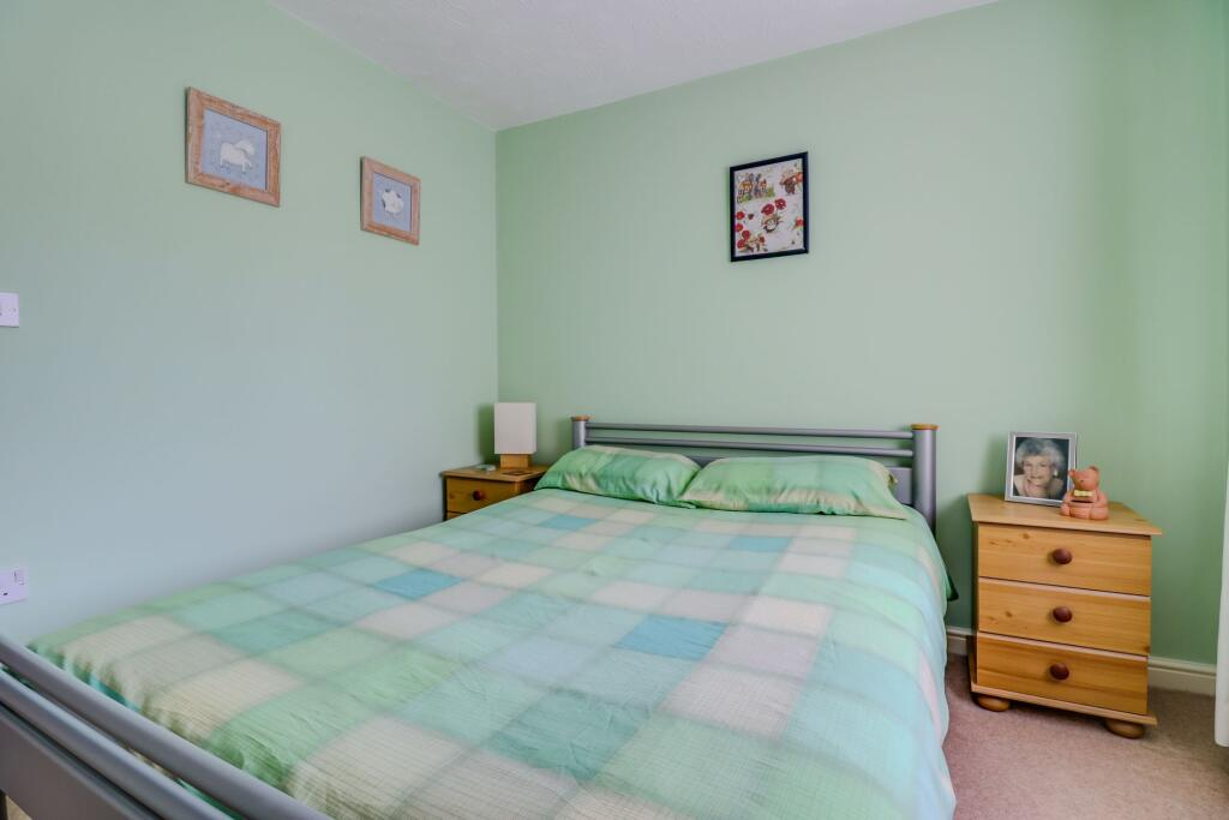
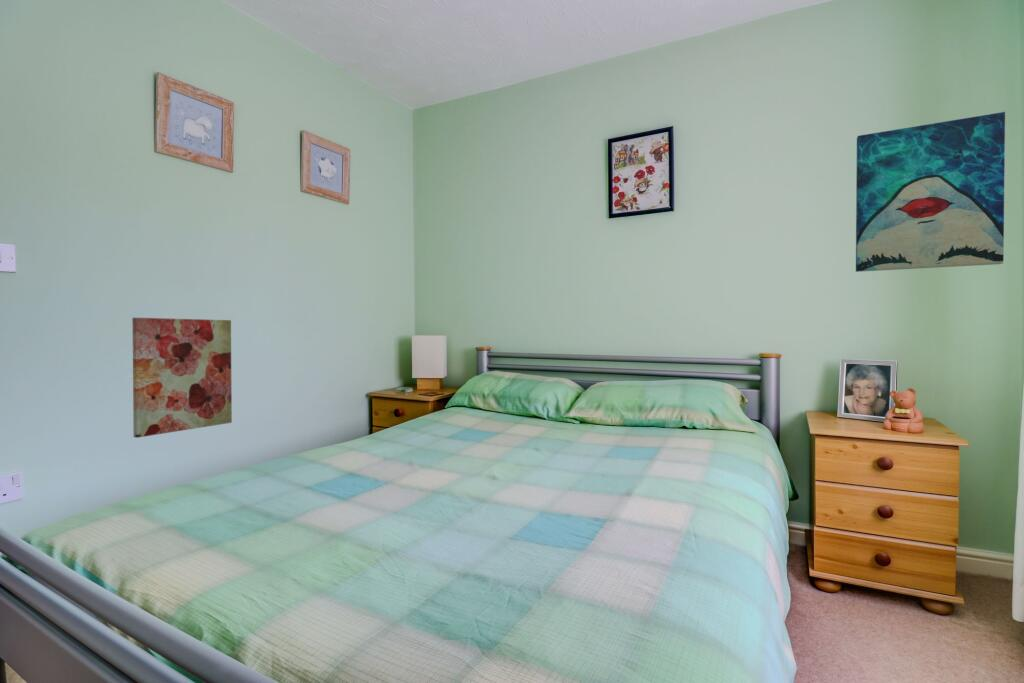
+ wall art (925, 196)
+ wall art (185, 374)
